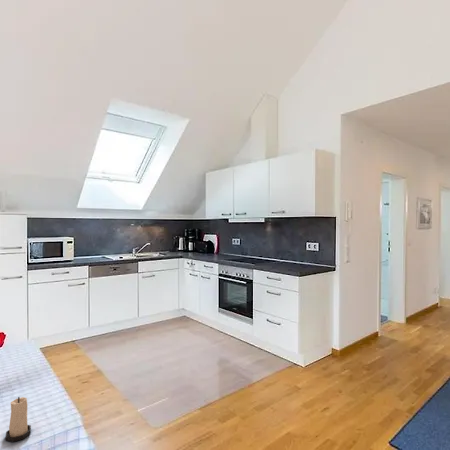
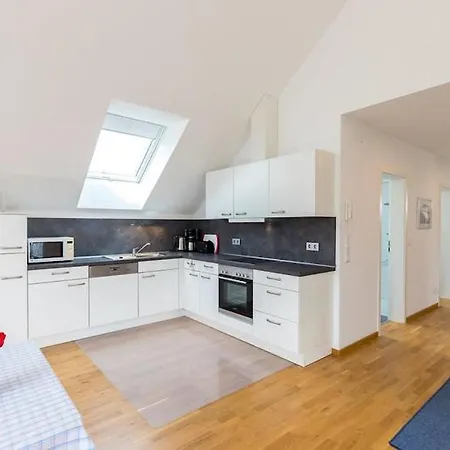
- candle (18, 415)
